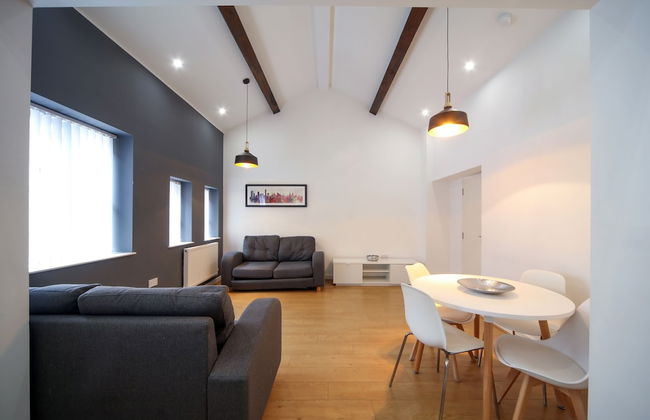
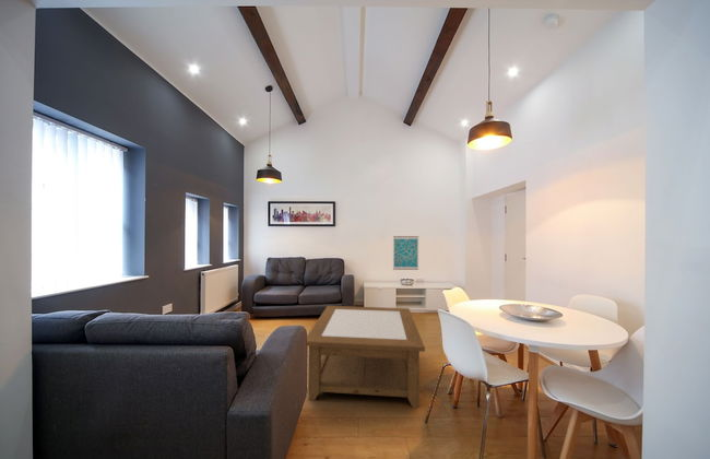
+ coffee table (365, 348)
+ wall art (405, 252)
